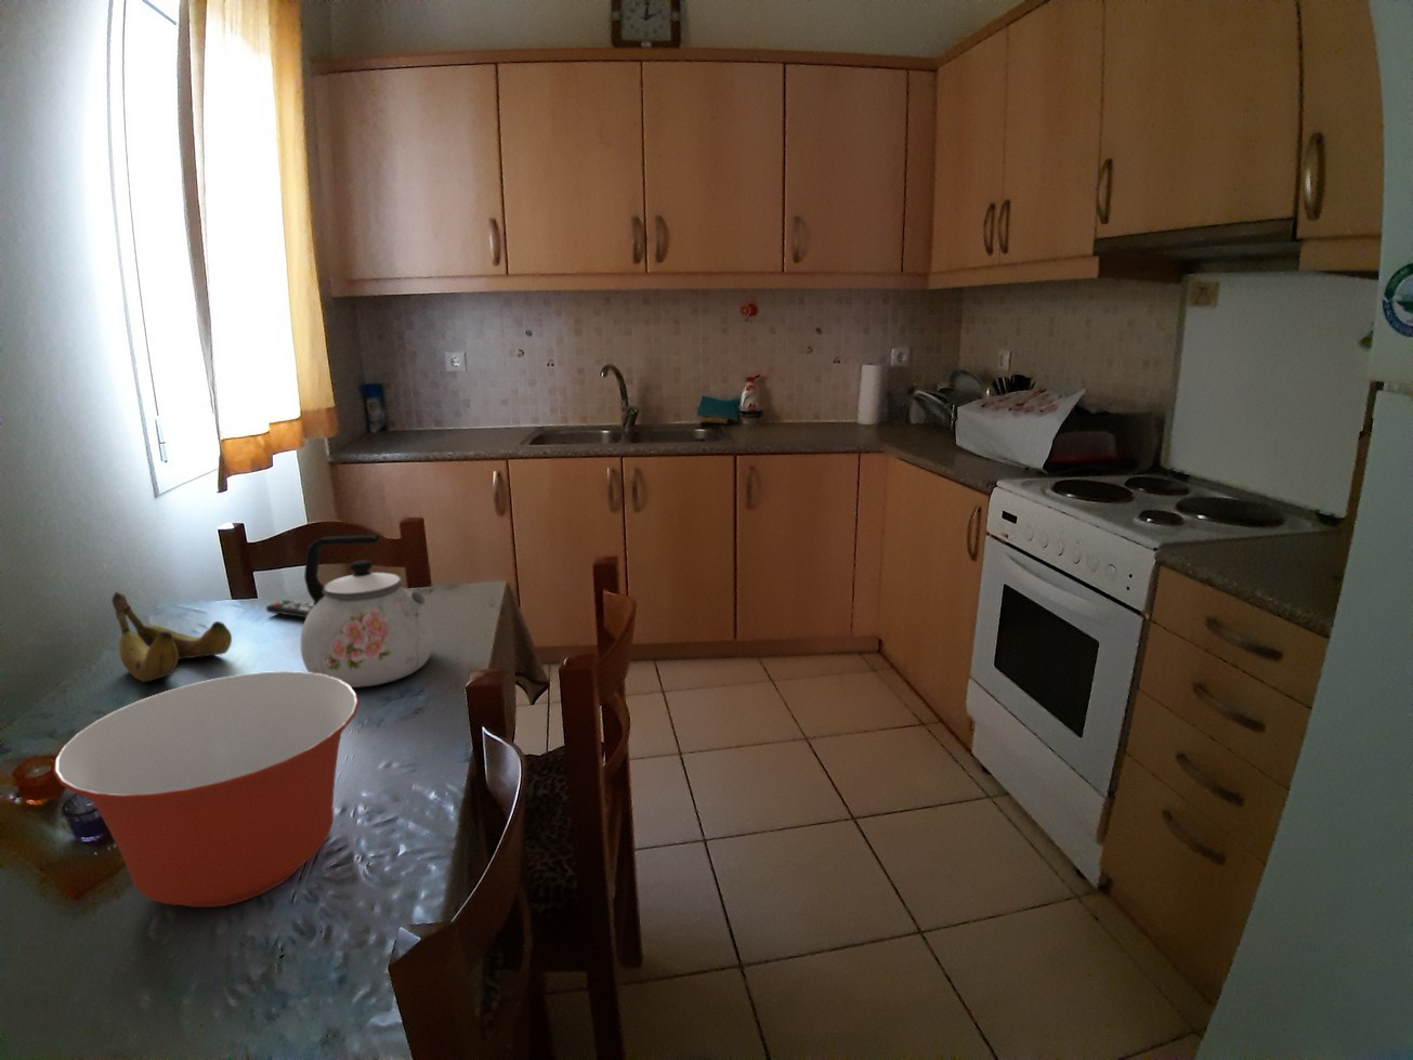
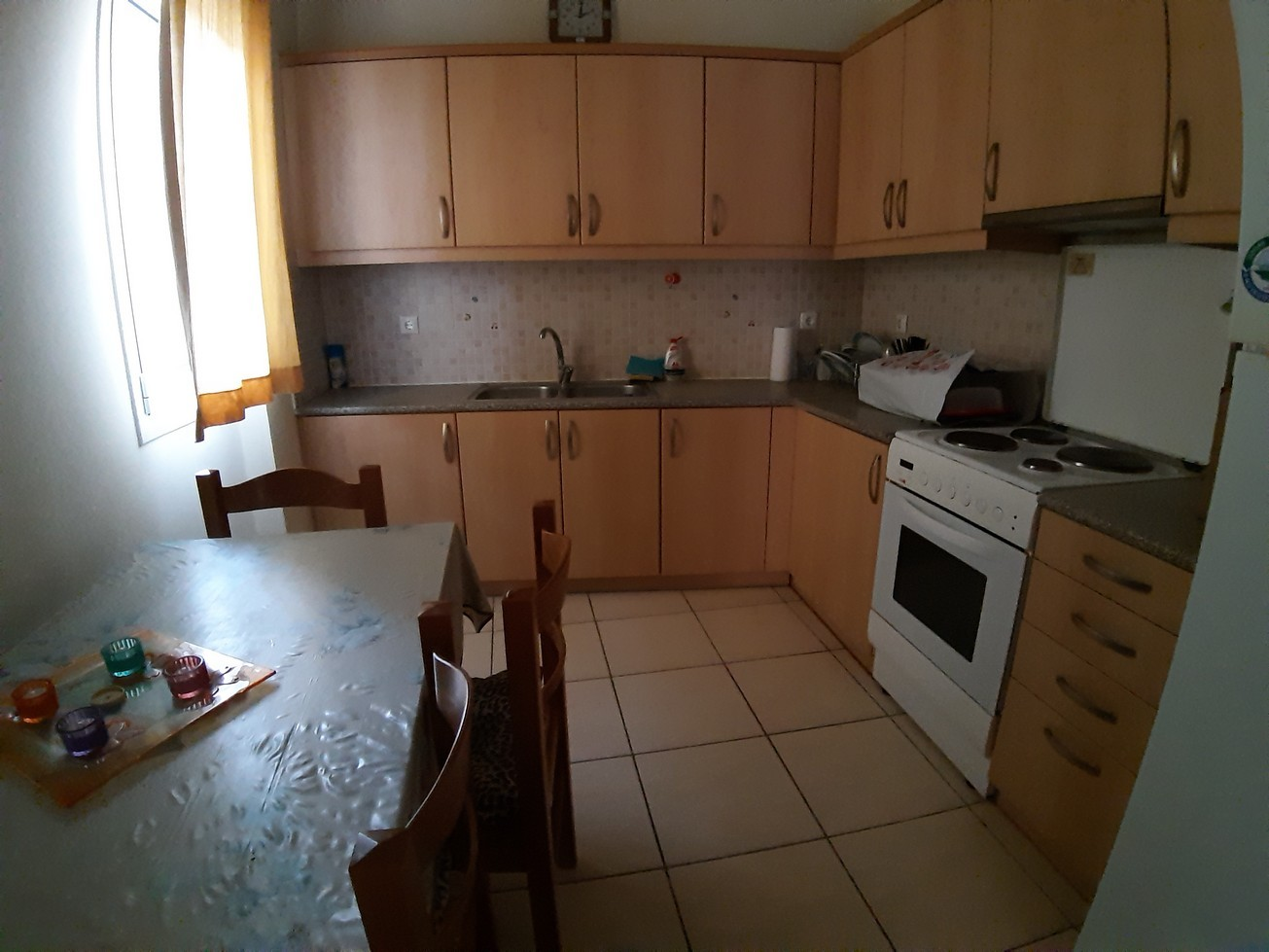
- mixing bowl (229, 795)
- banana (164, 637)
- remote control (313, 607)
- kettle (366, 605)
